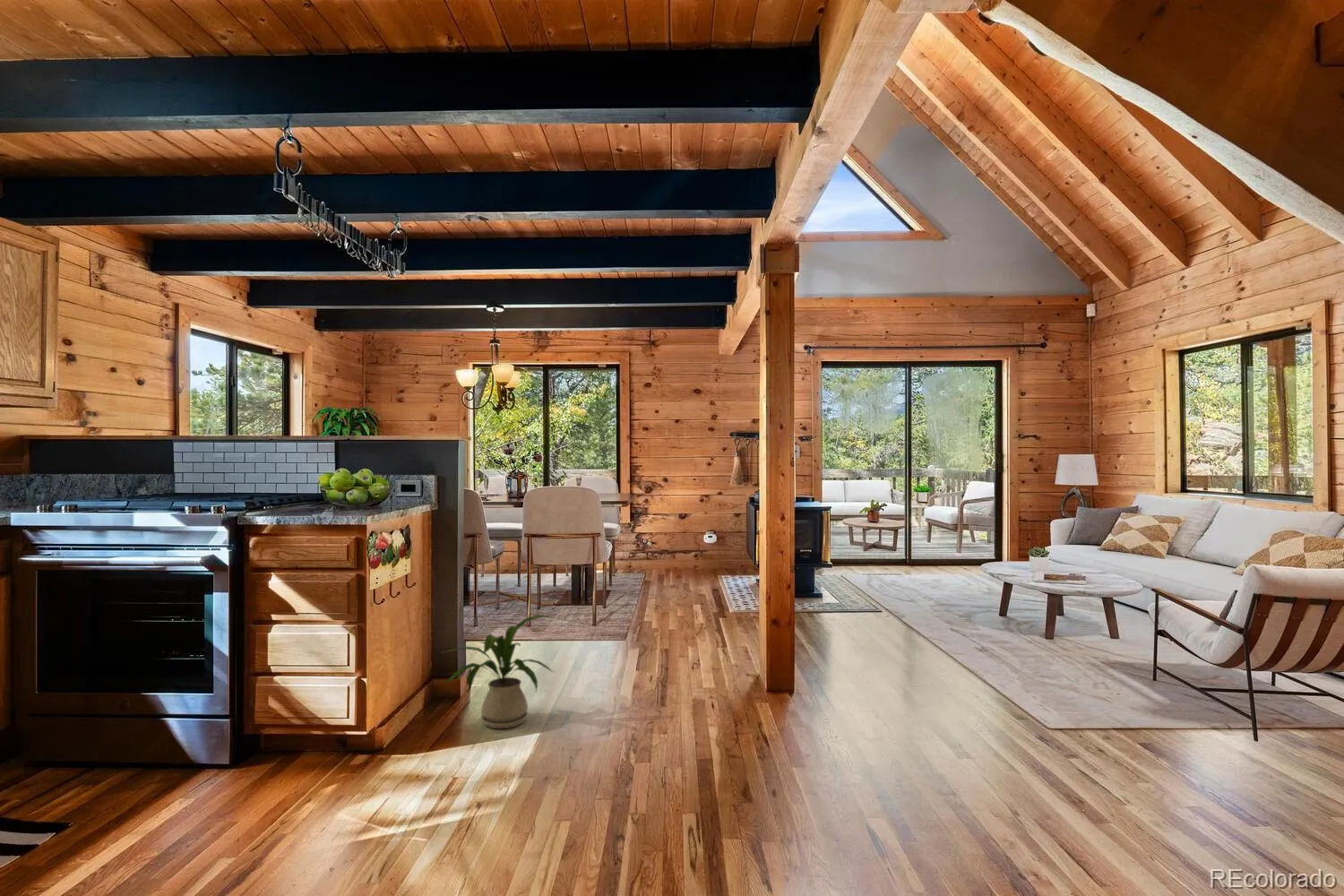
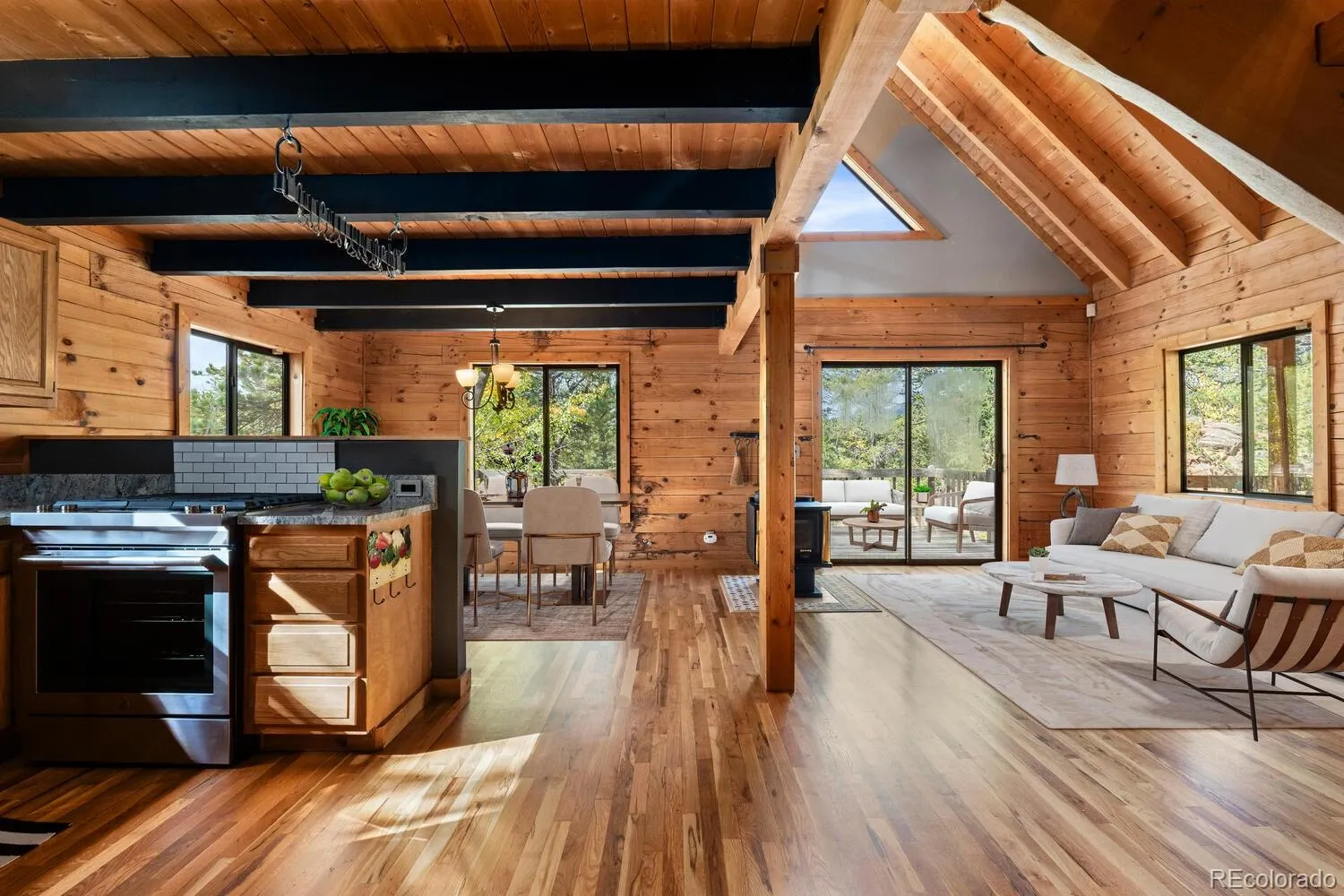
- house plant (496, 668)
